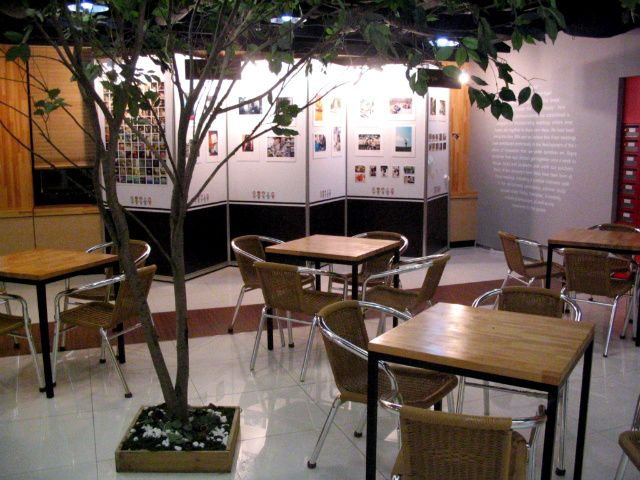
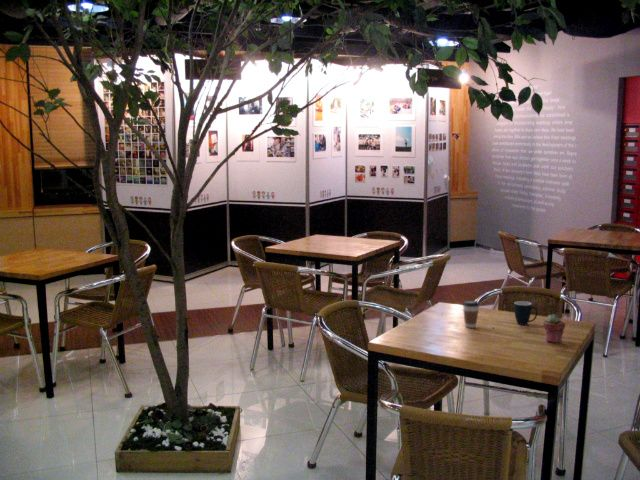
+ potted succulent (554, 327)
+ mug (525, 313)
+ coffee cup (470, 314)
